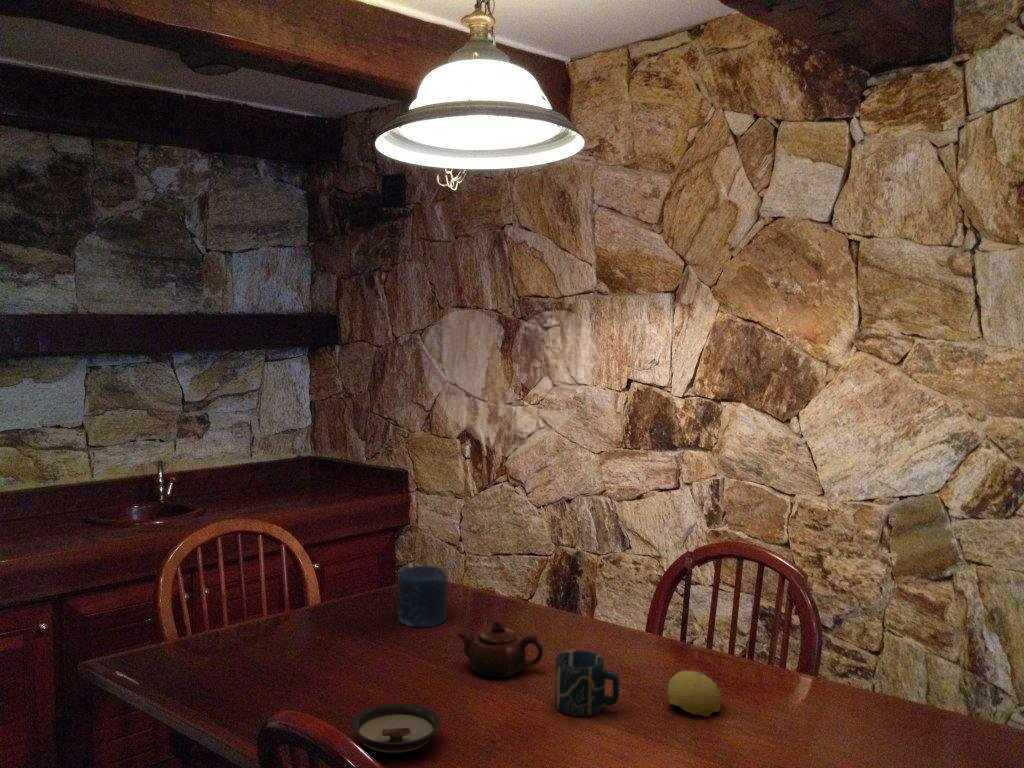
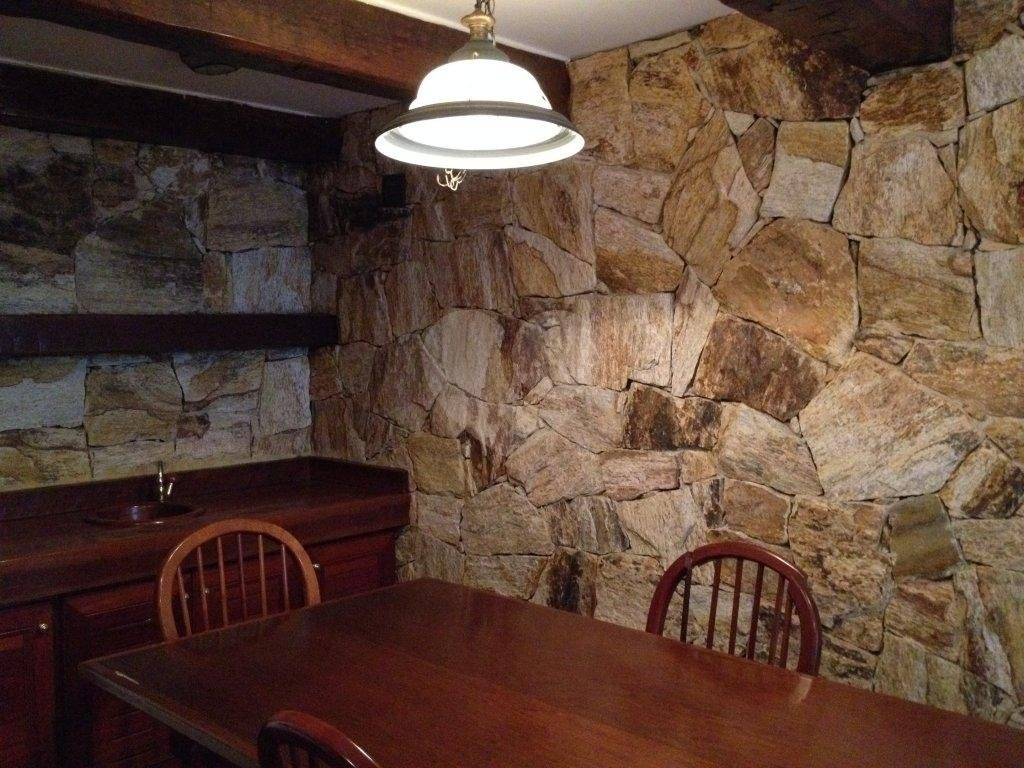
- candle (422, 595)
- cup (587, 684)
- saucer (396, 732)
- fruit (694, 689)
- teapot (499, 645)
